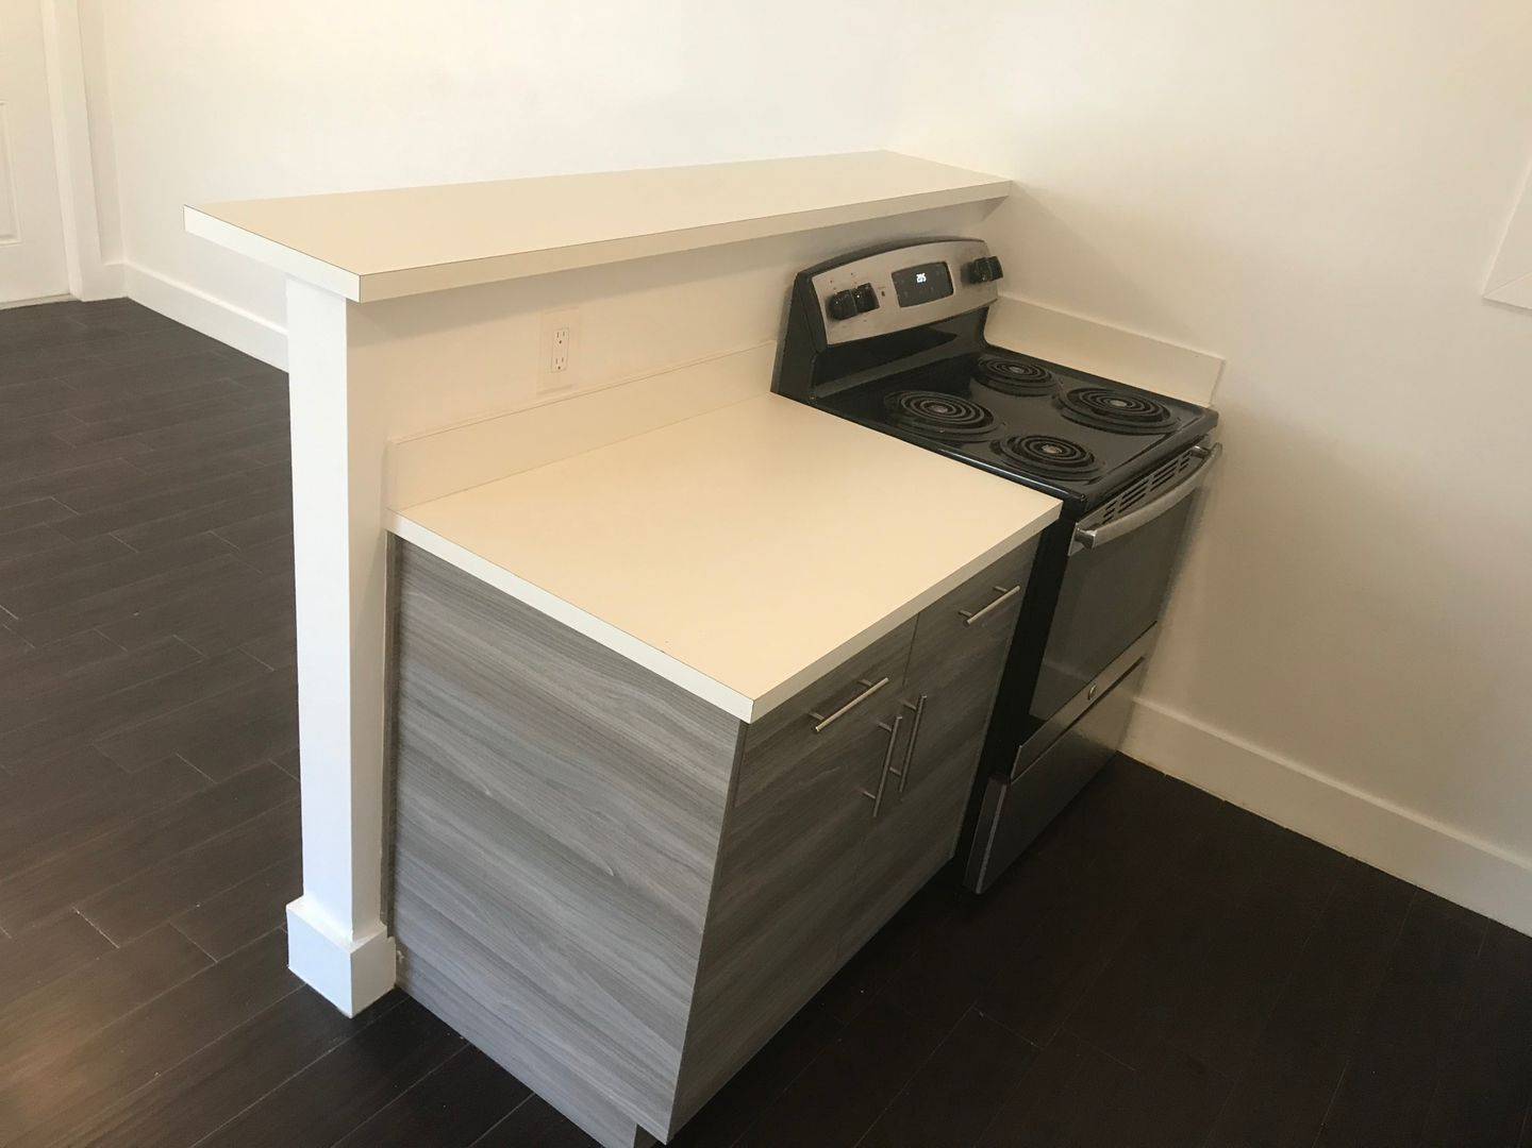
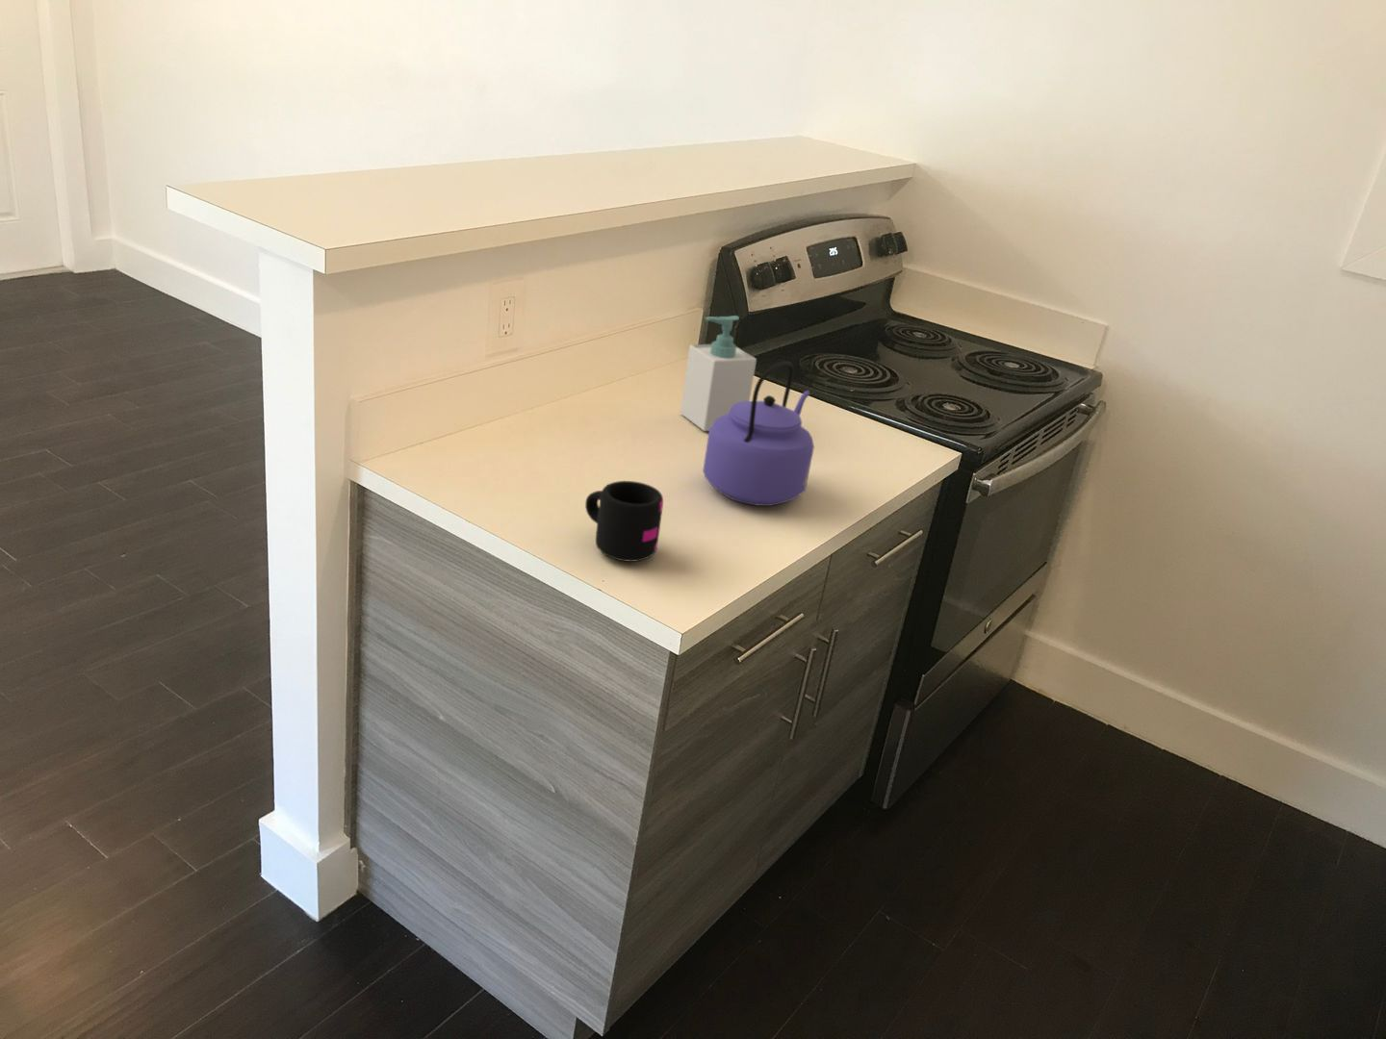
+ kettle (774, 425)
+ mug (619, 516)
+ soap bottle (719, 369)
